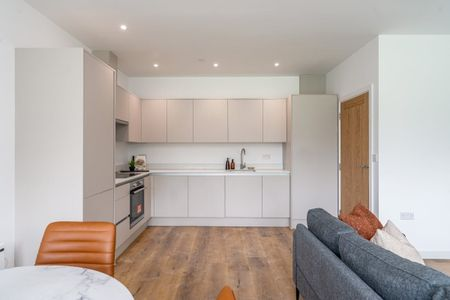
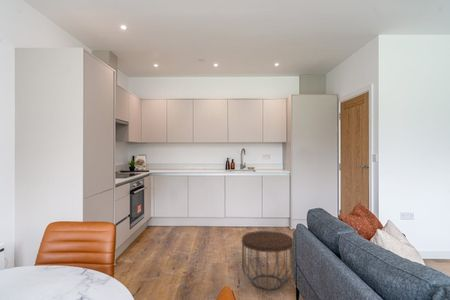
+ side table (267, 260)
